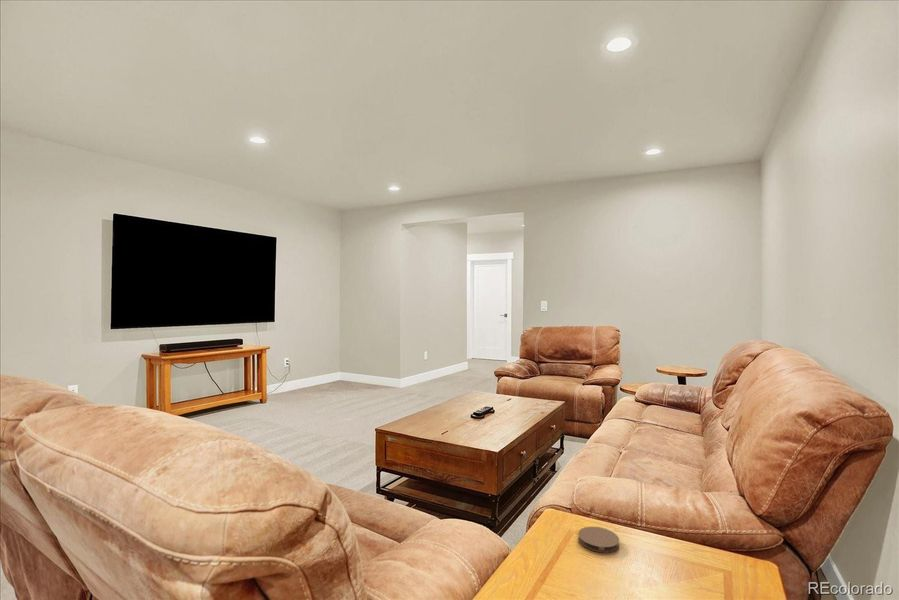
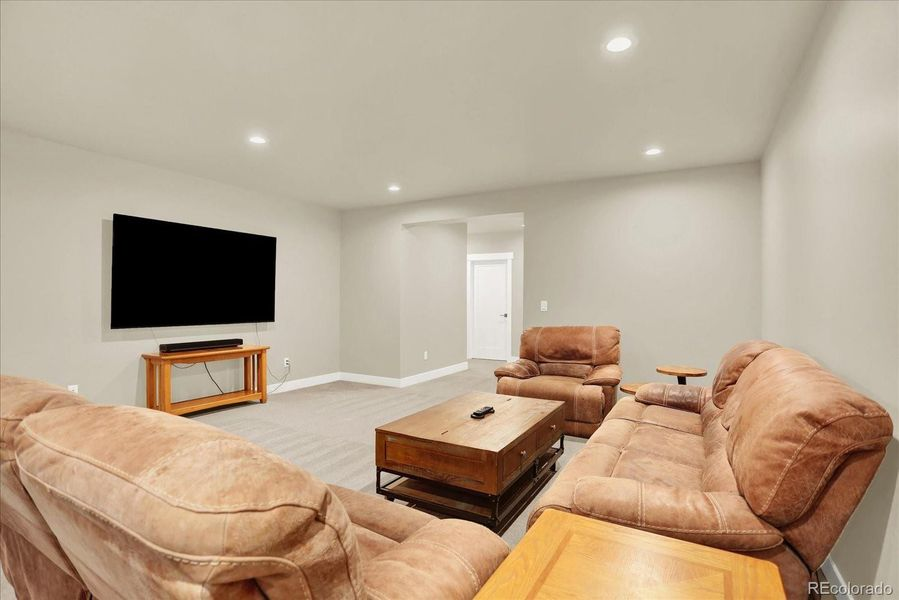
- coaster (598, 539)
